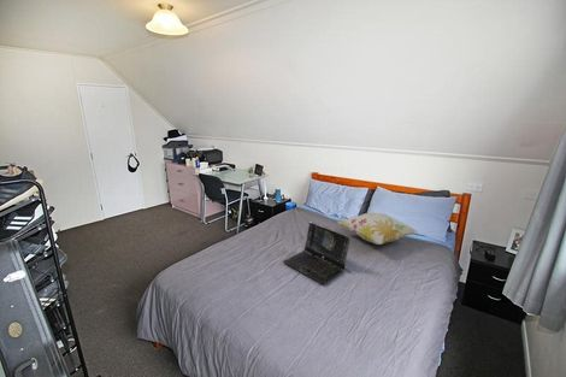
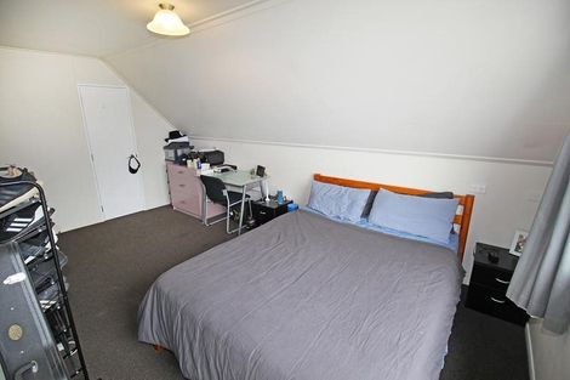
- decorative pillow (376, 226)
- laptop computer (316, 251)
